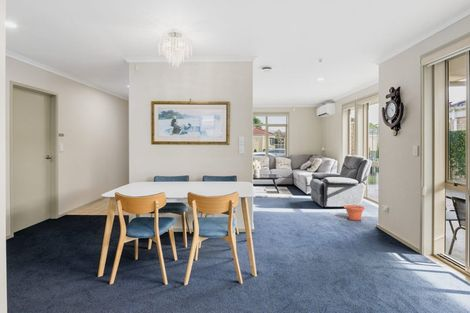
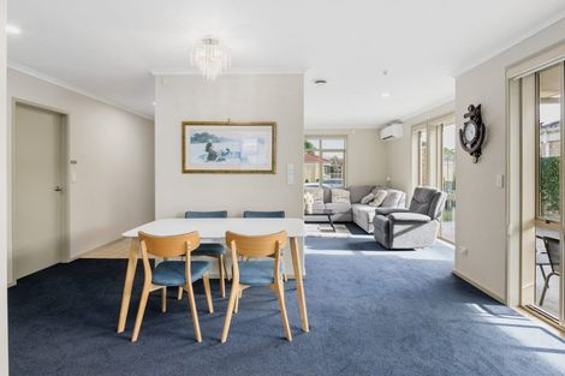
- plant pot (354, 213)
